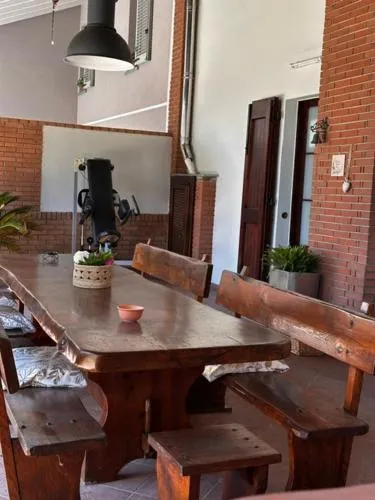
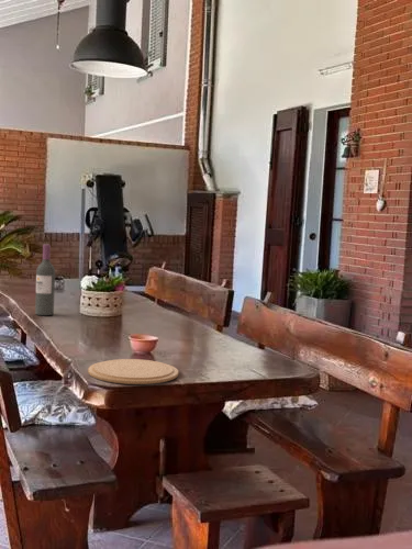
+ wine bottle (45, 279)
+ plate (133, 370)
